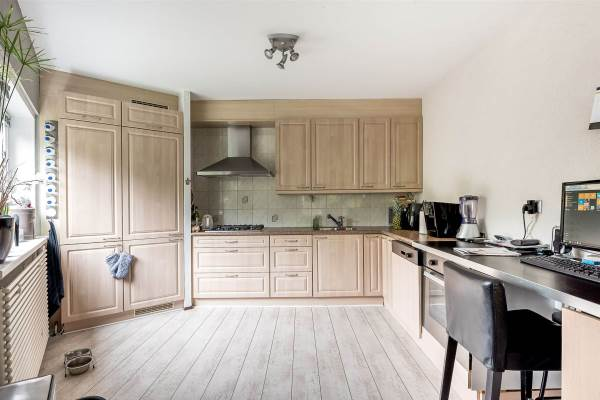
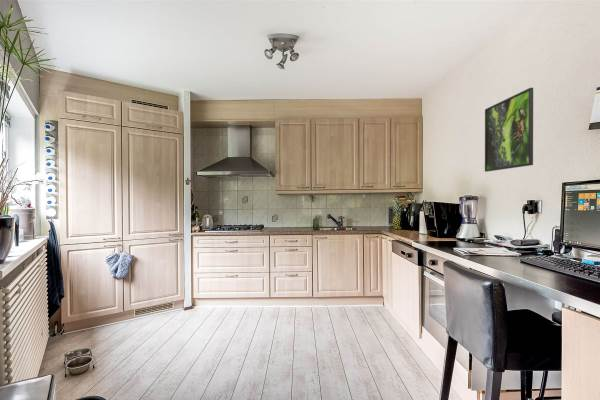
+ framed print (506, 134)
